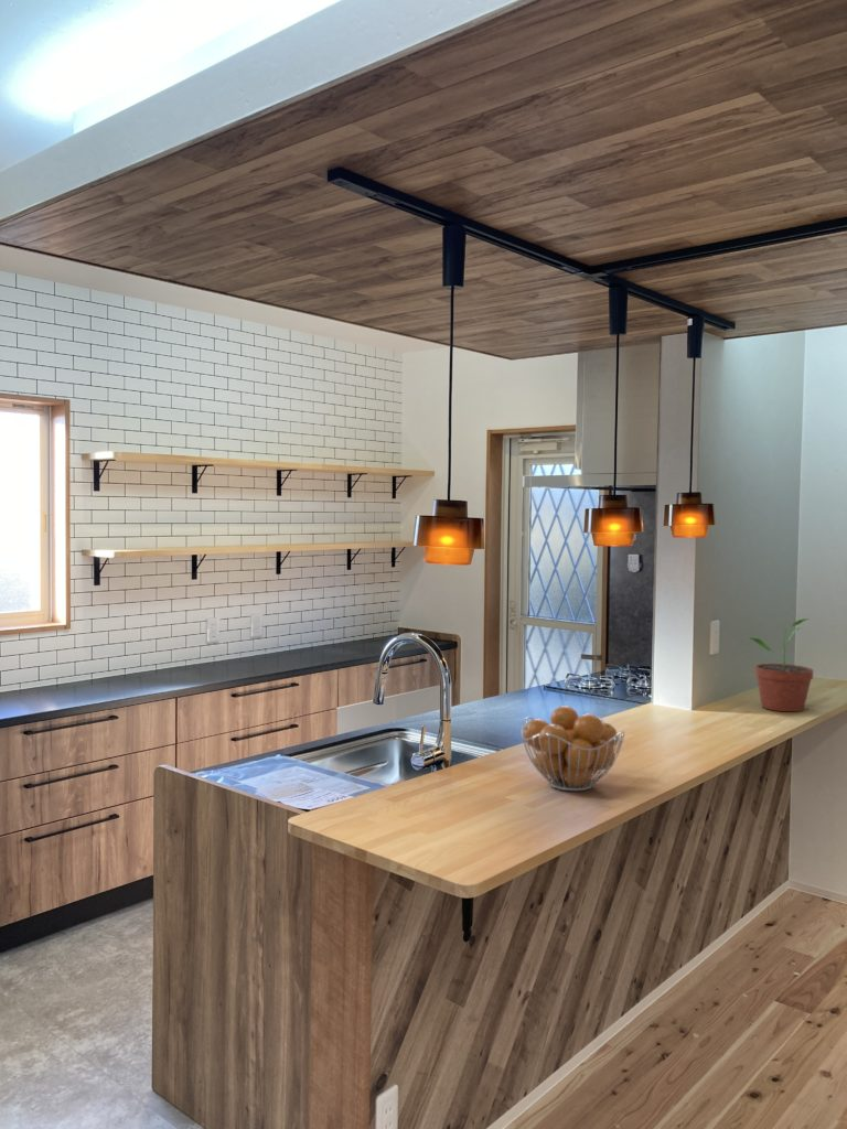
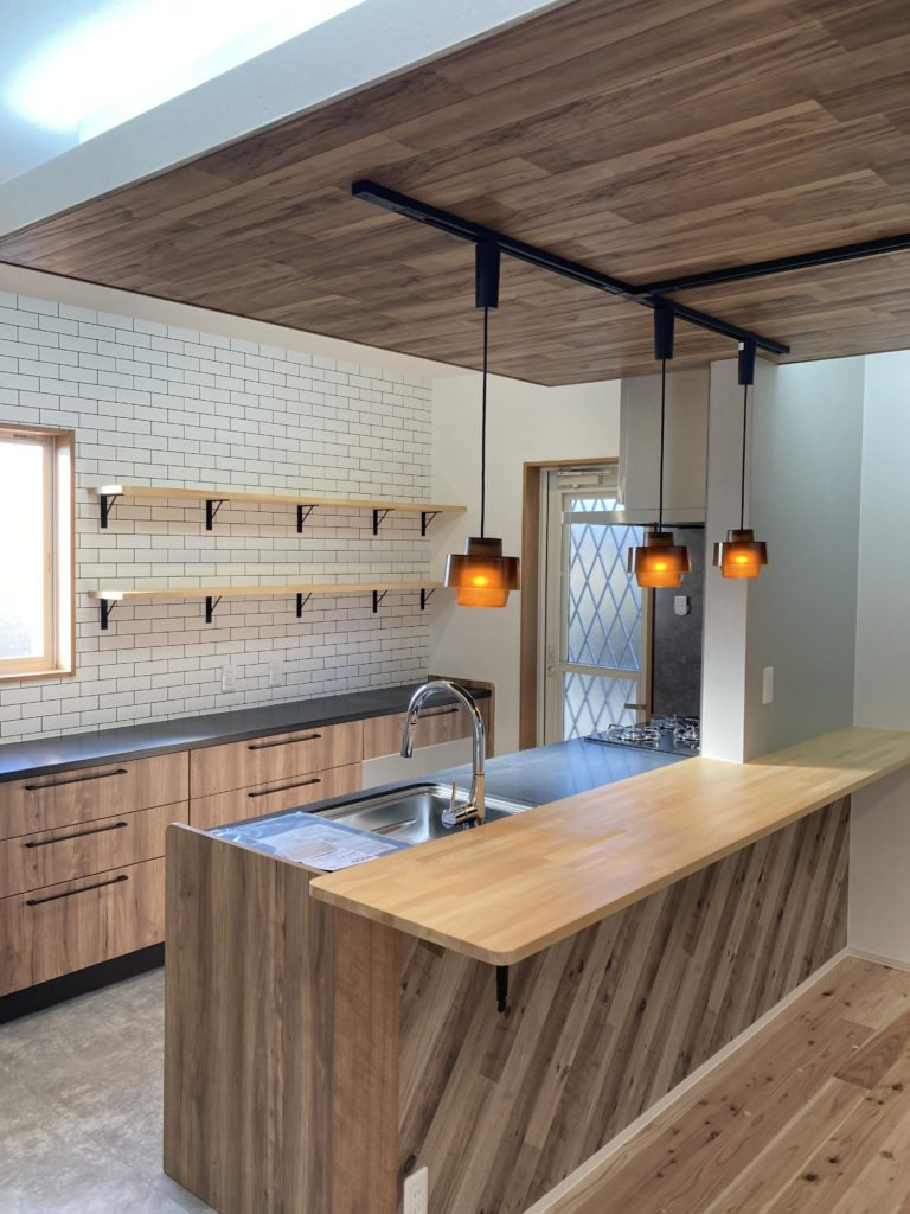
- potted plant (784, 662)
- fruit basket (571, 746)
